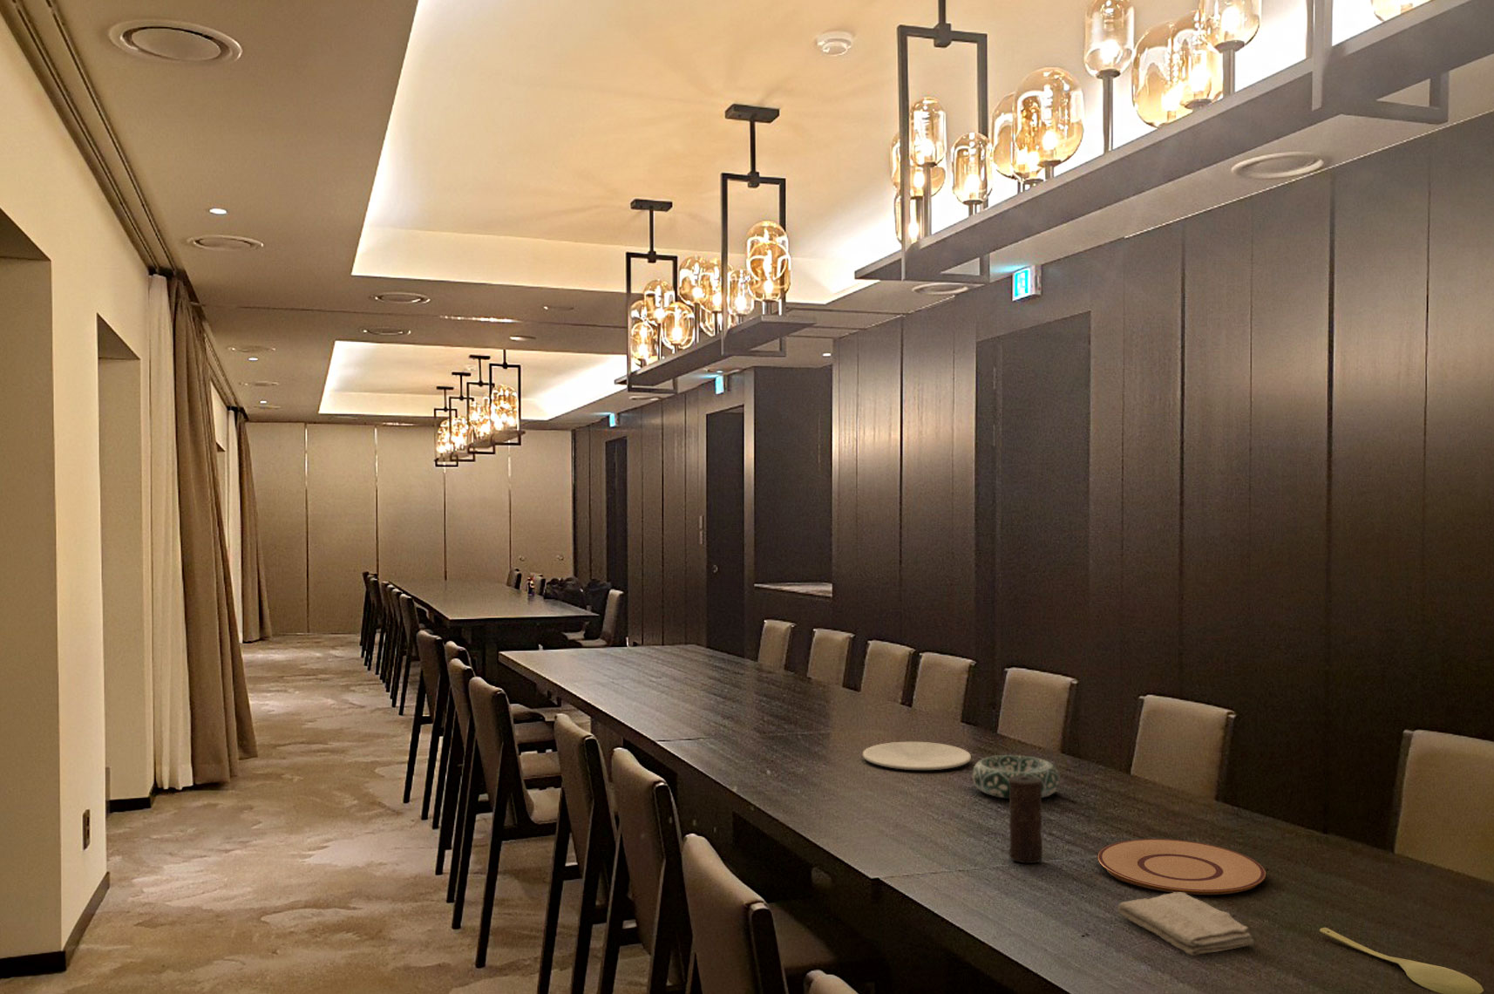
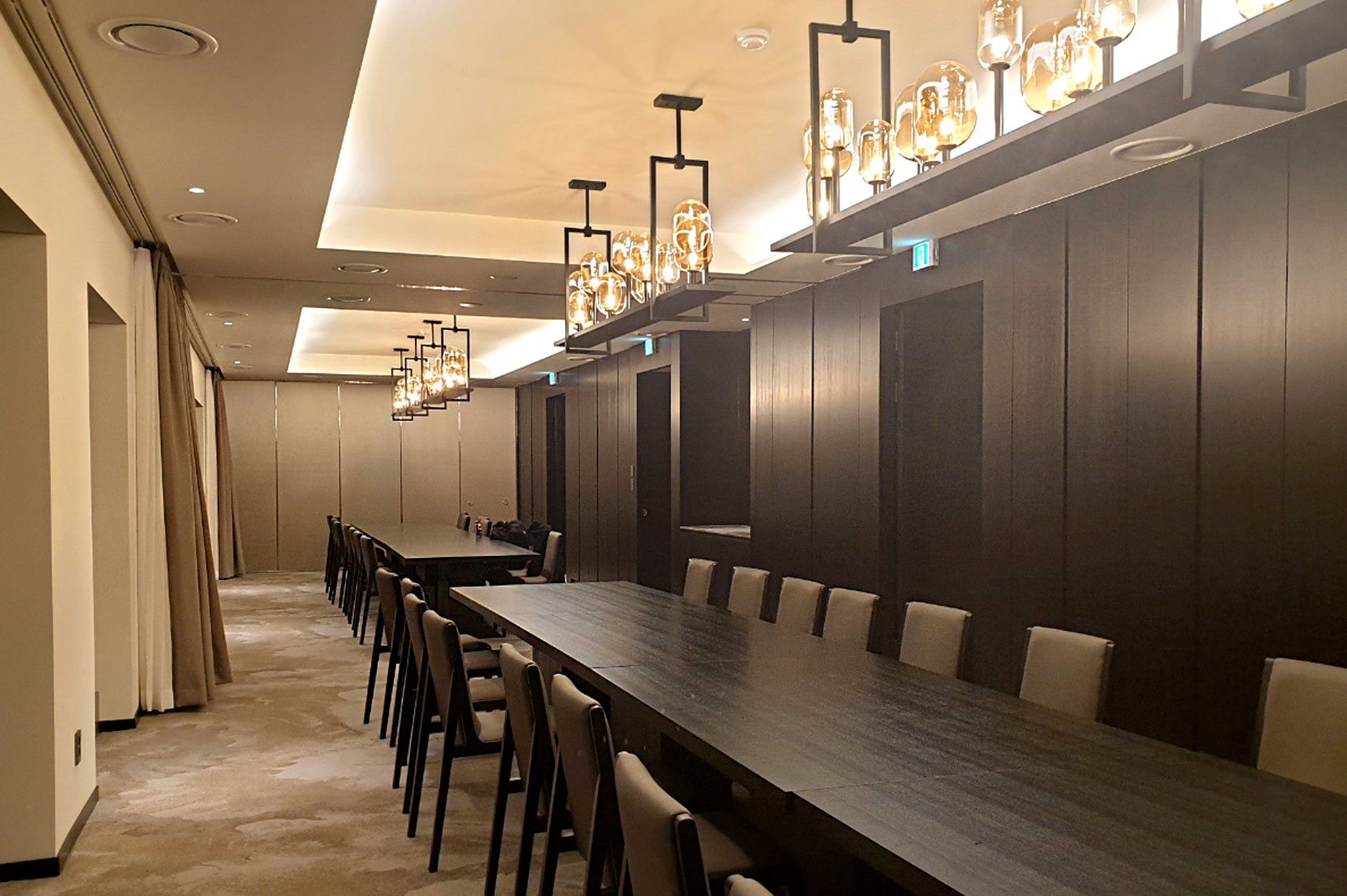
- plate (916, 757)
- candle (1025, 819)
- decorative bowl (1016, 775)
- plate (1179, 866)
- spoon (1394, 958)
- washcloth (1183, 921)
